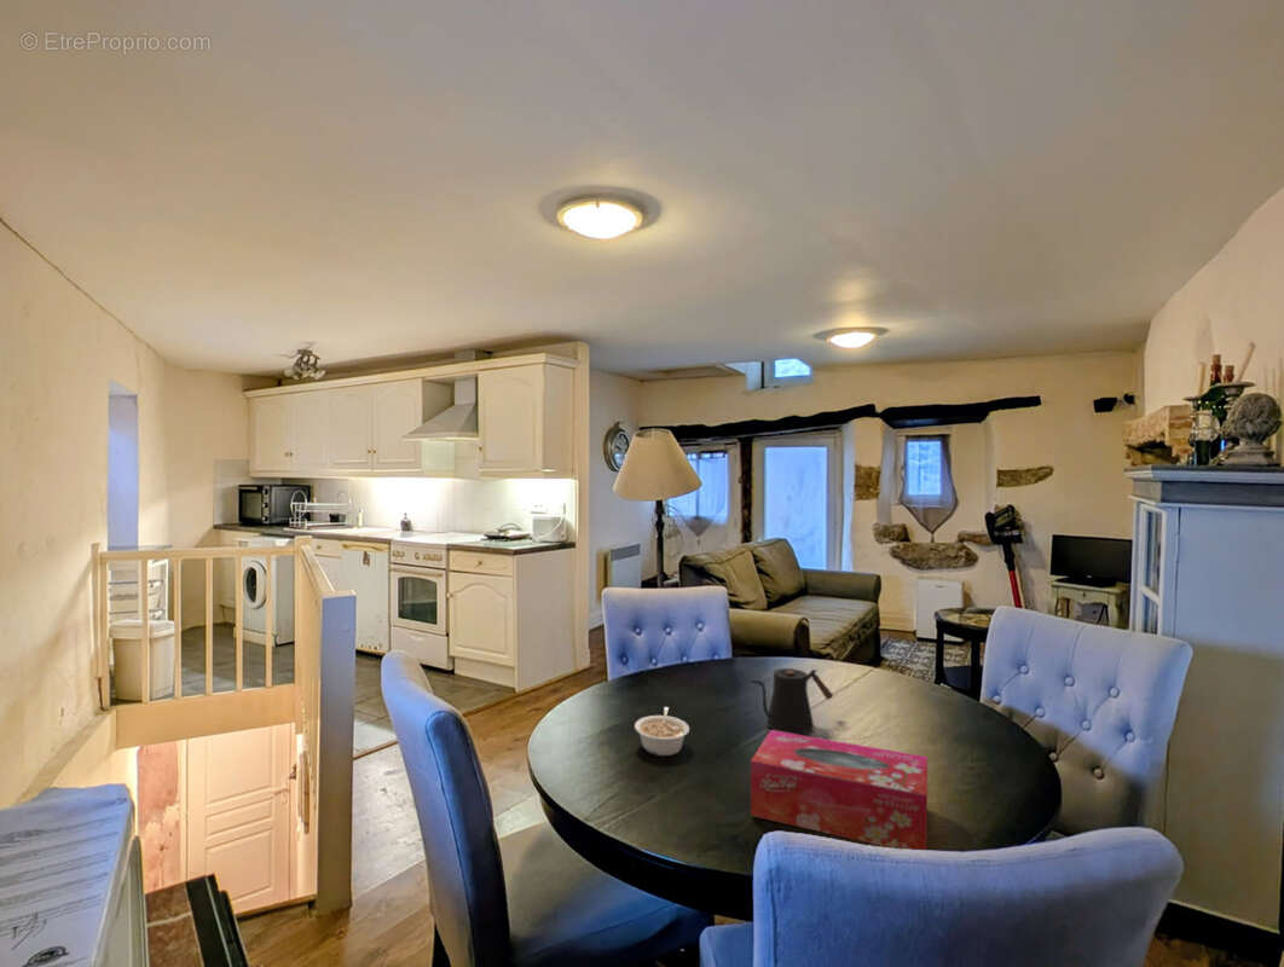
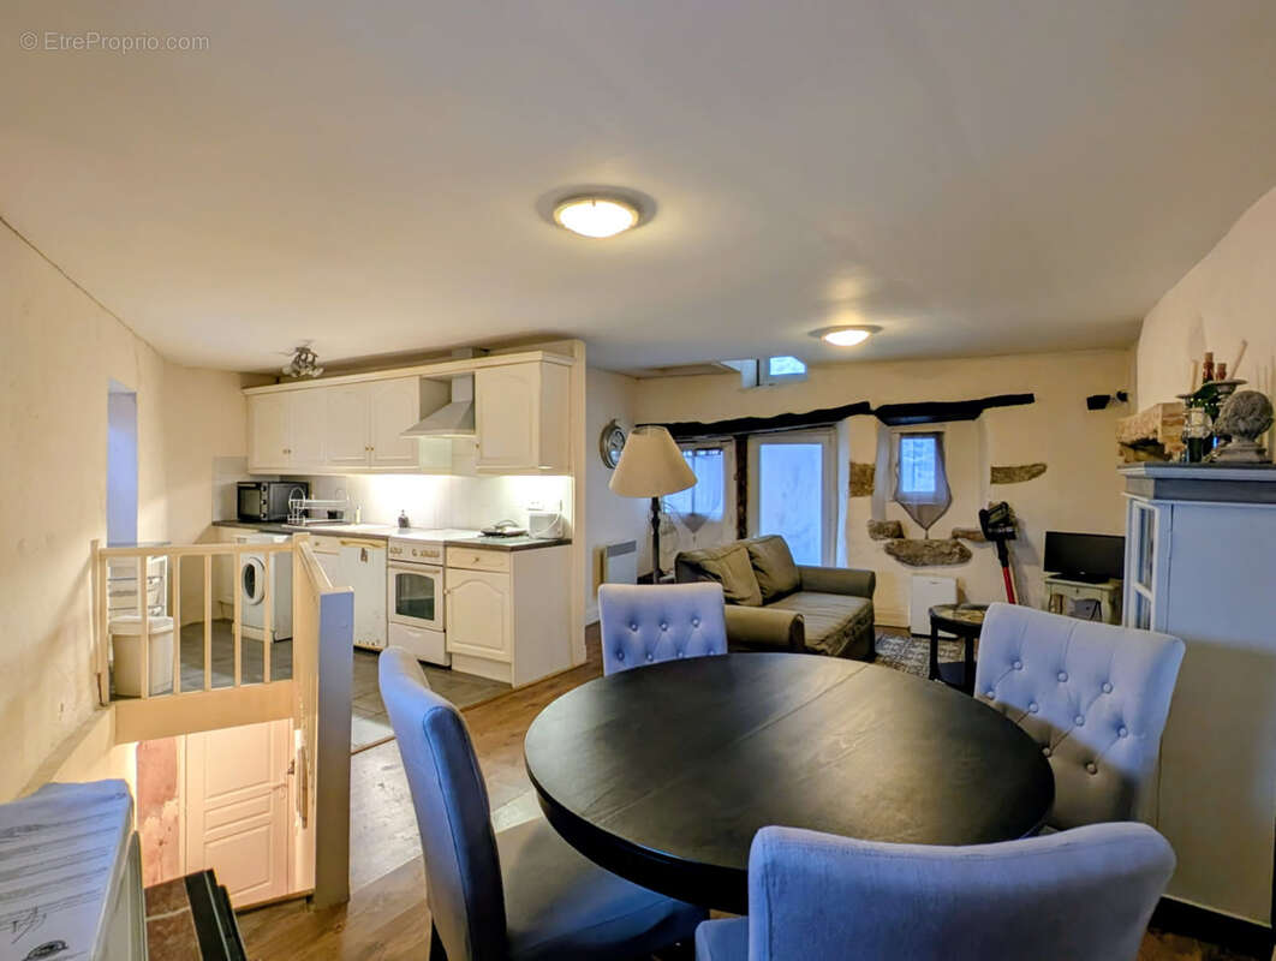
- legume (660, 734)
- kettle (792, 697)
- tissue box (839, 786)
